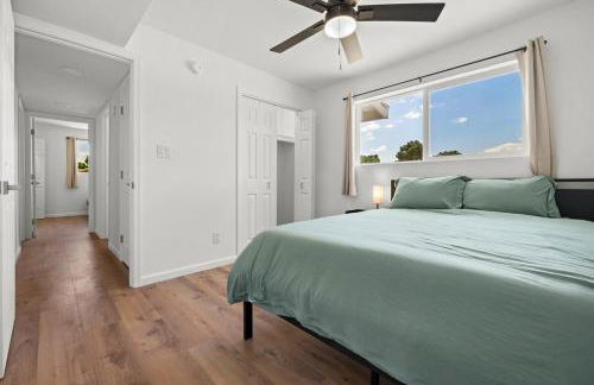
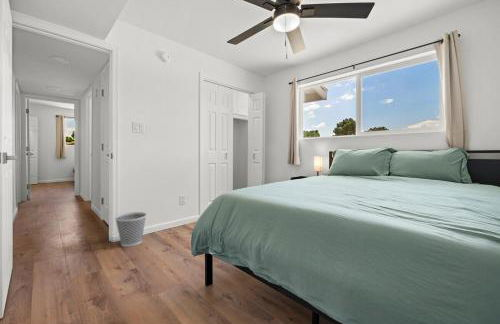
+ wastebasket (131, 229)
